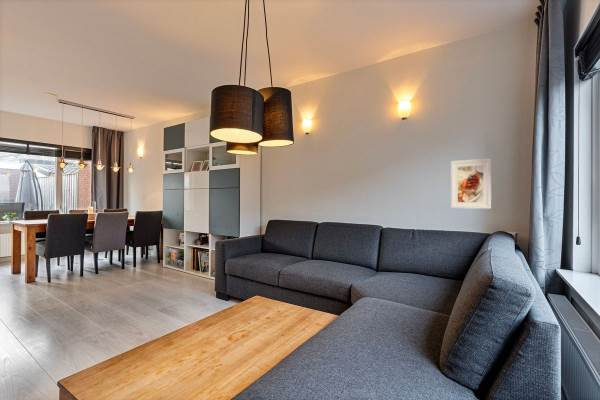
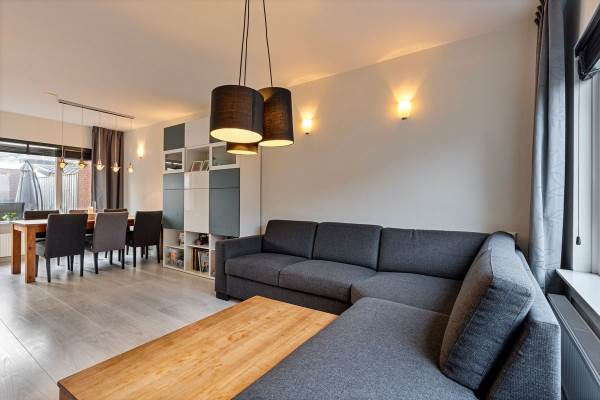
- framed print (470, 184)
